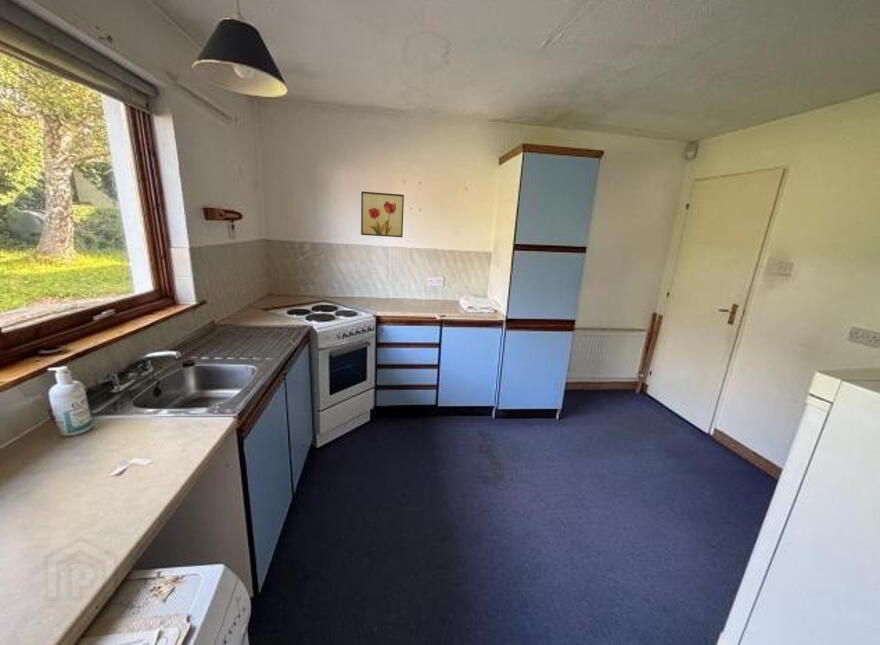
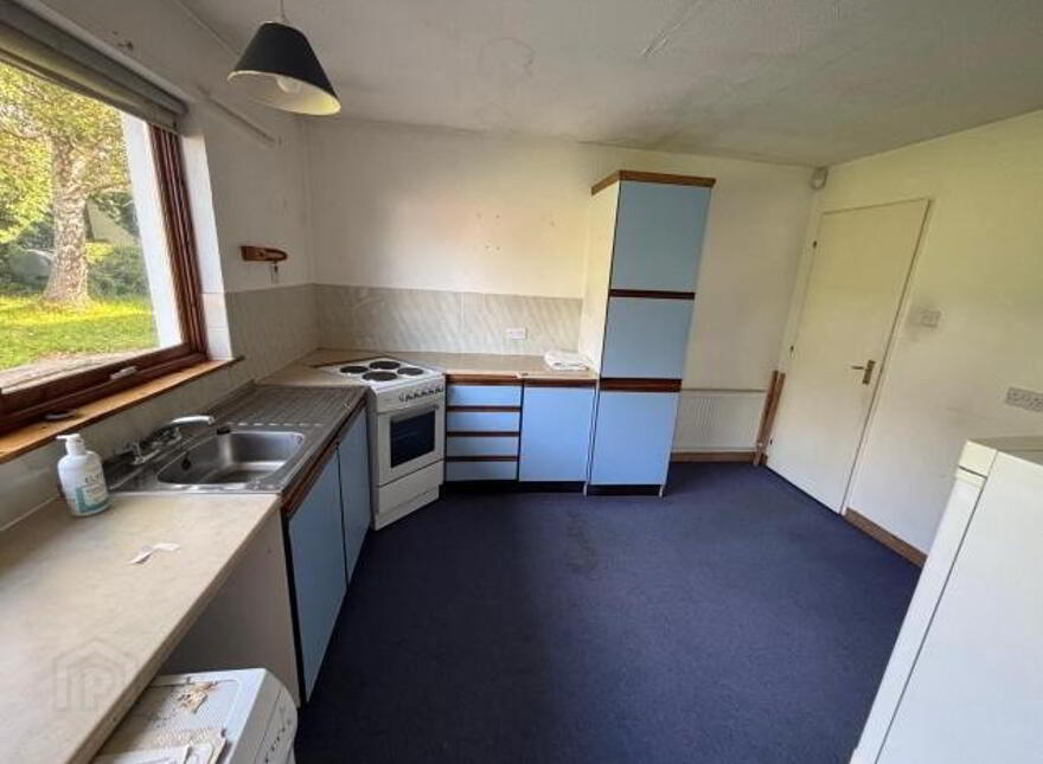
- wall art (382, 215)
